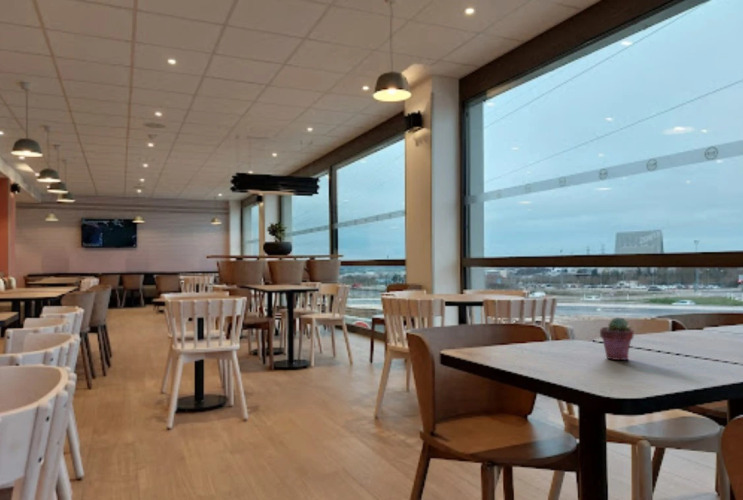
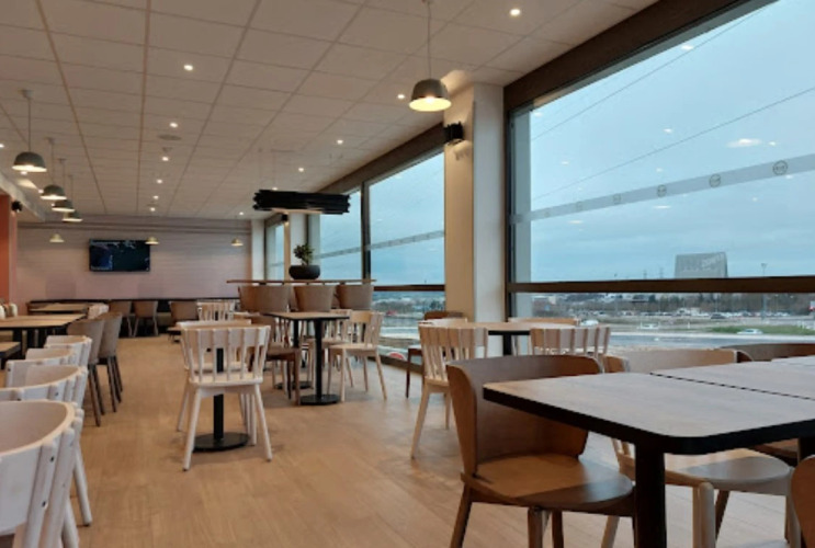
- potted succulent (616, 337)
